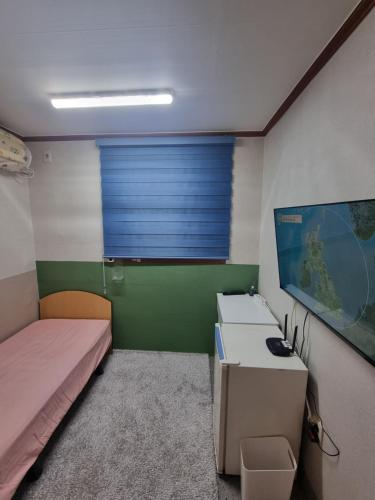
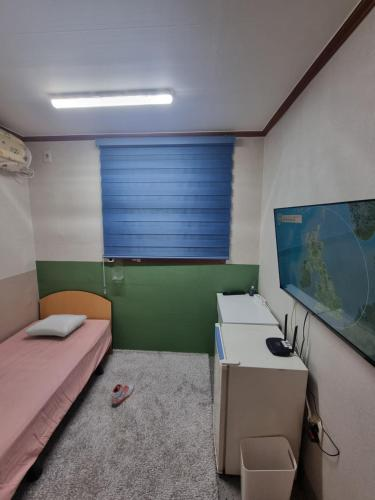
+ sneaker (123, 389)
+ pillow (58, 324)
